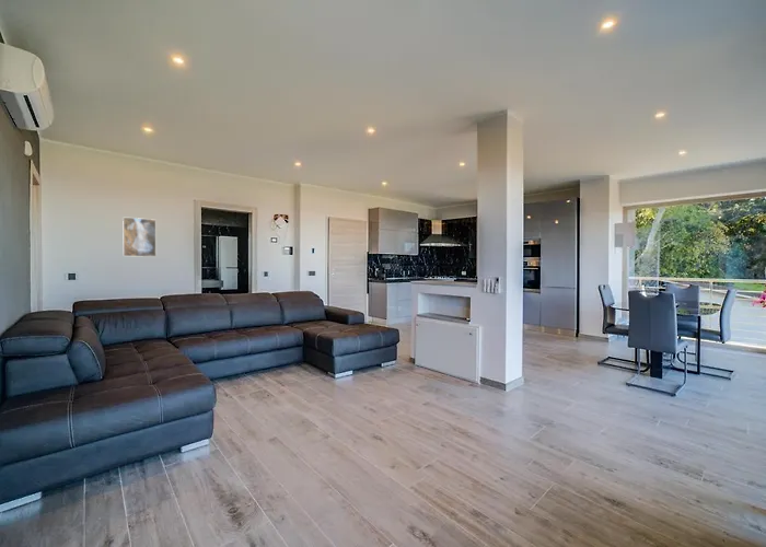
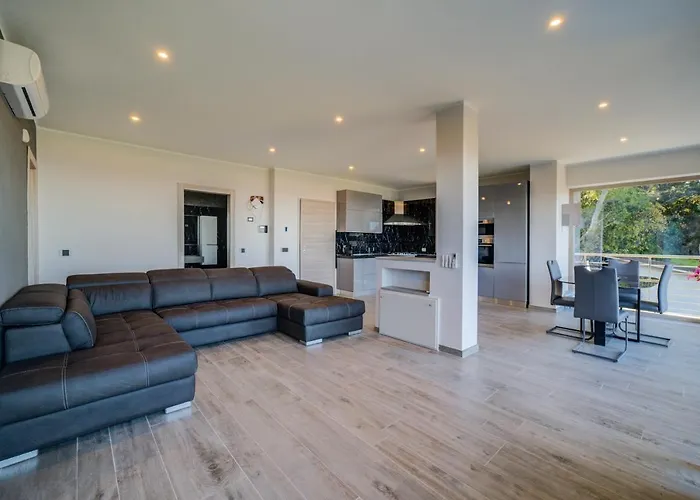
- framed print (140, 237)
